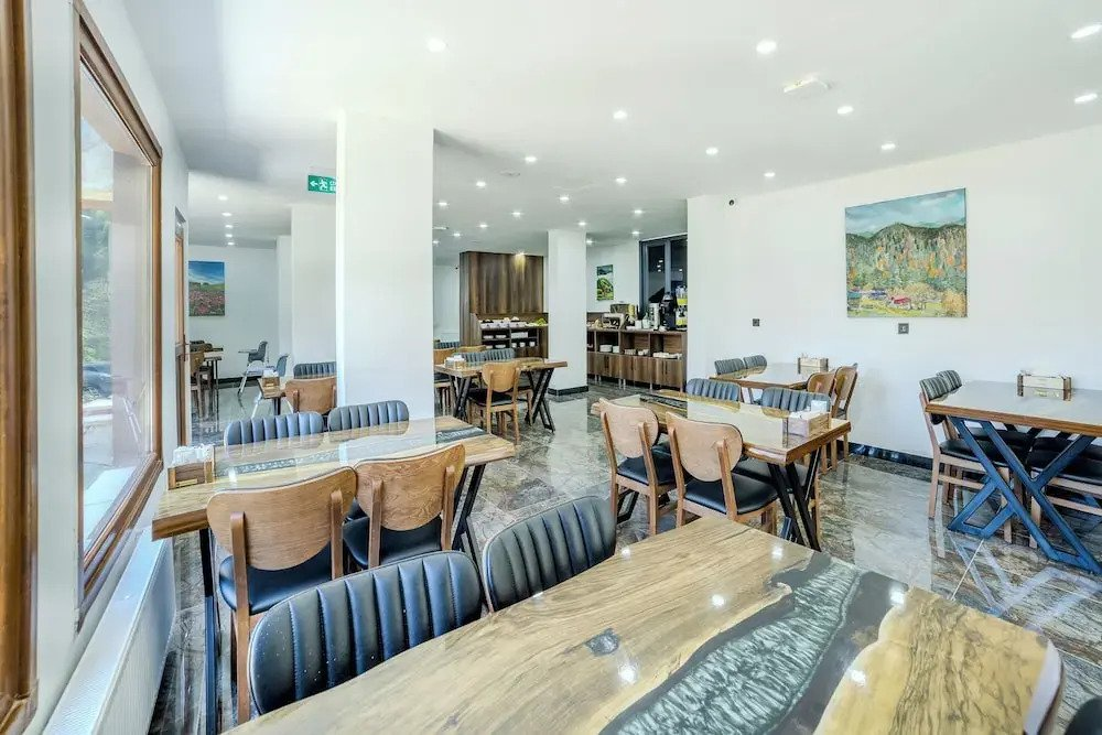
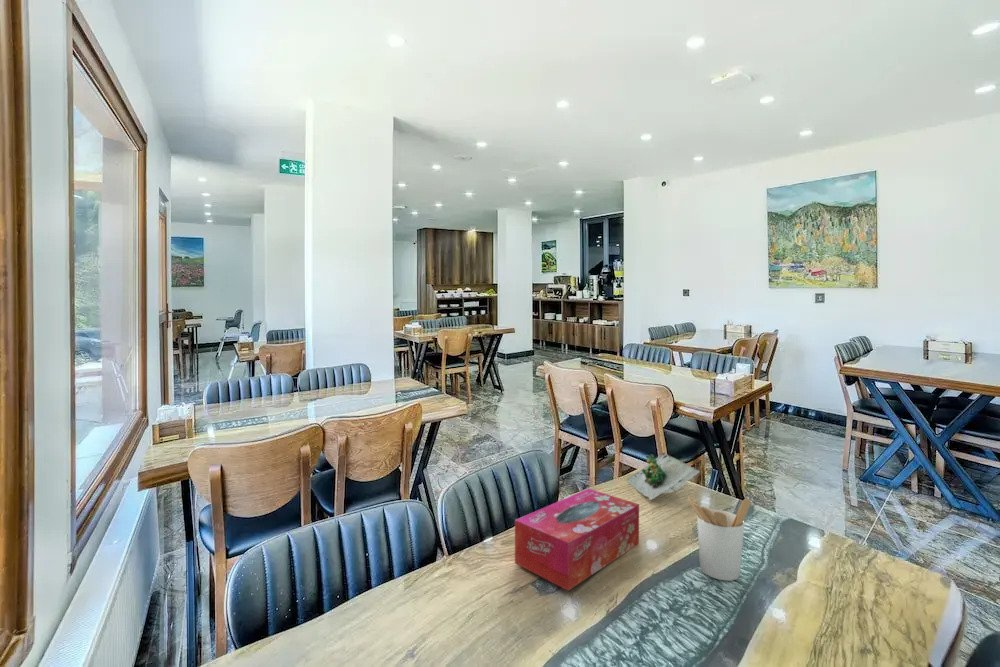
+ tissue box (579, 532)
+ succulent plant (660, 473)
+ utensil holder (716, 535)
